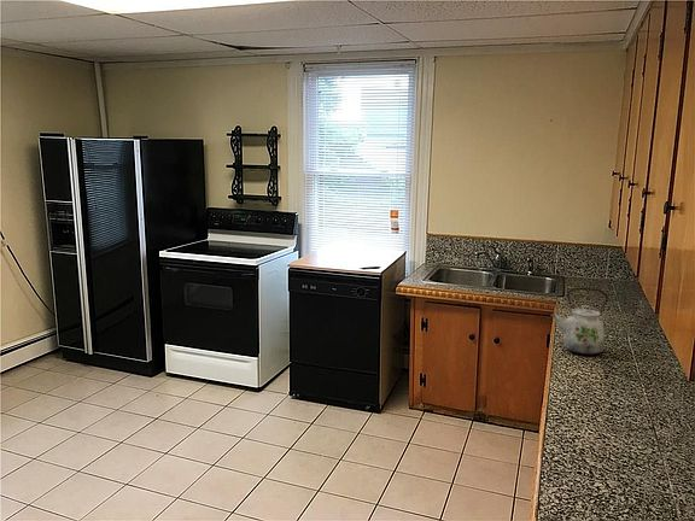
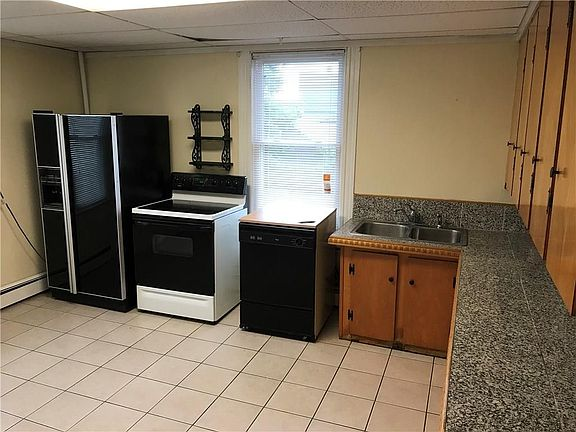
- kettle (577, 318)
